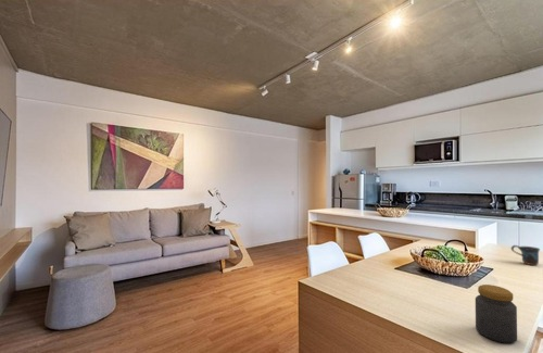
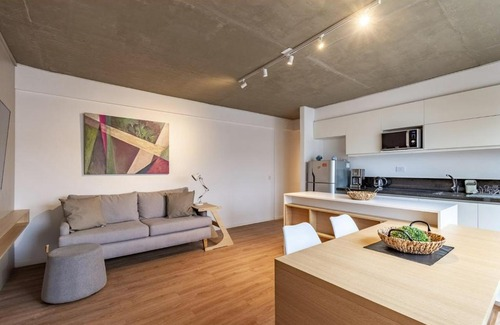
- mug (526, 254)
- jar (495, 312)
